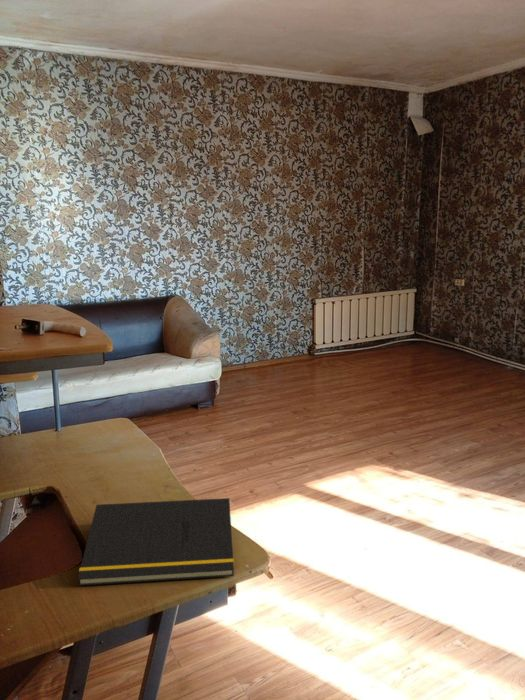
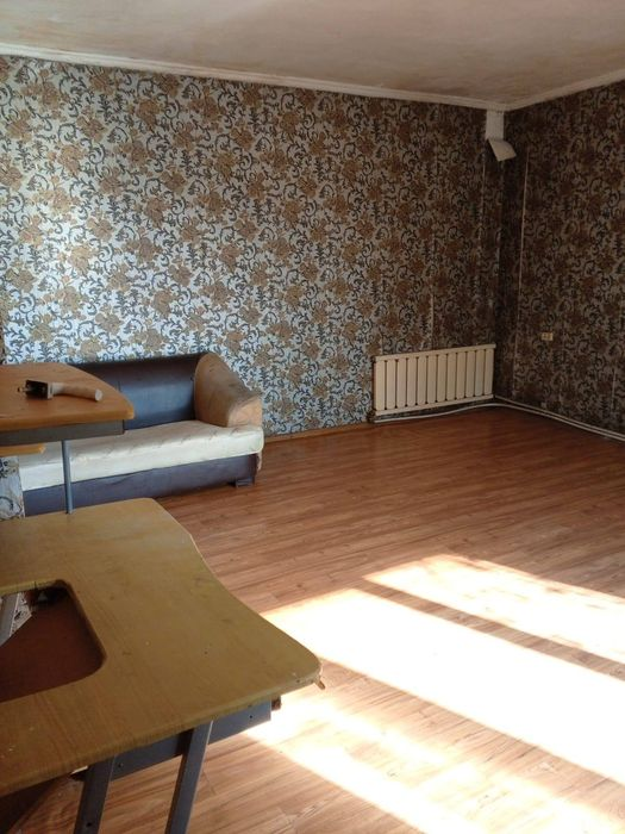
- notepad (160, 537)
